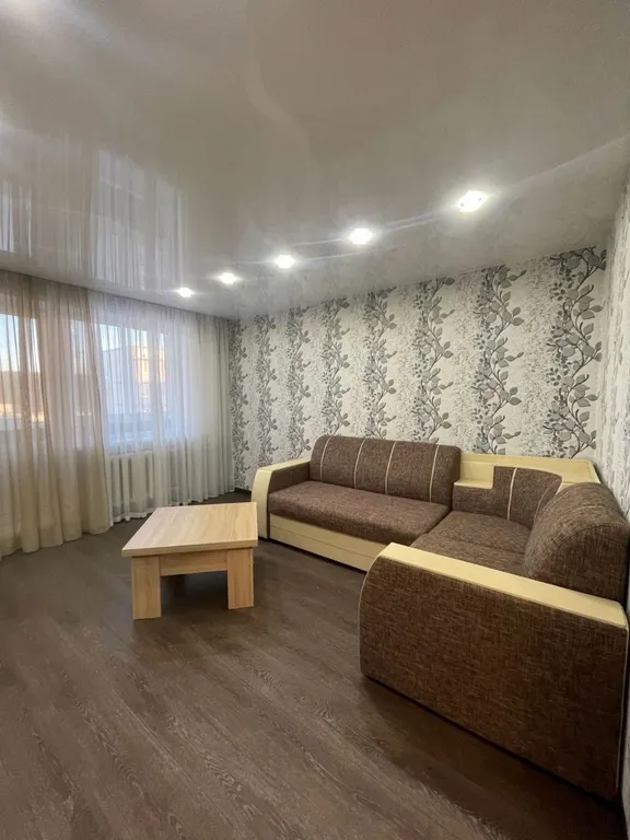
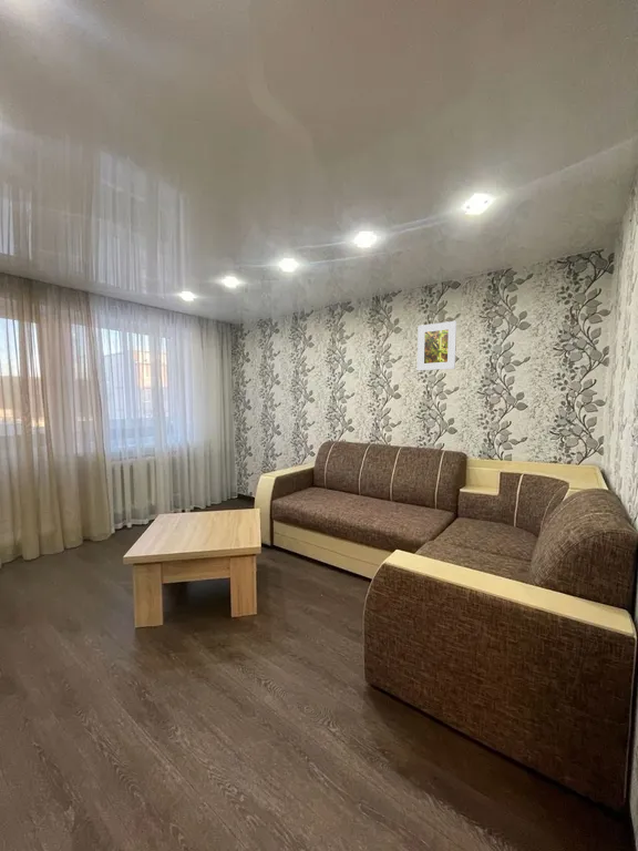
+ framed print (435, 346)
